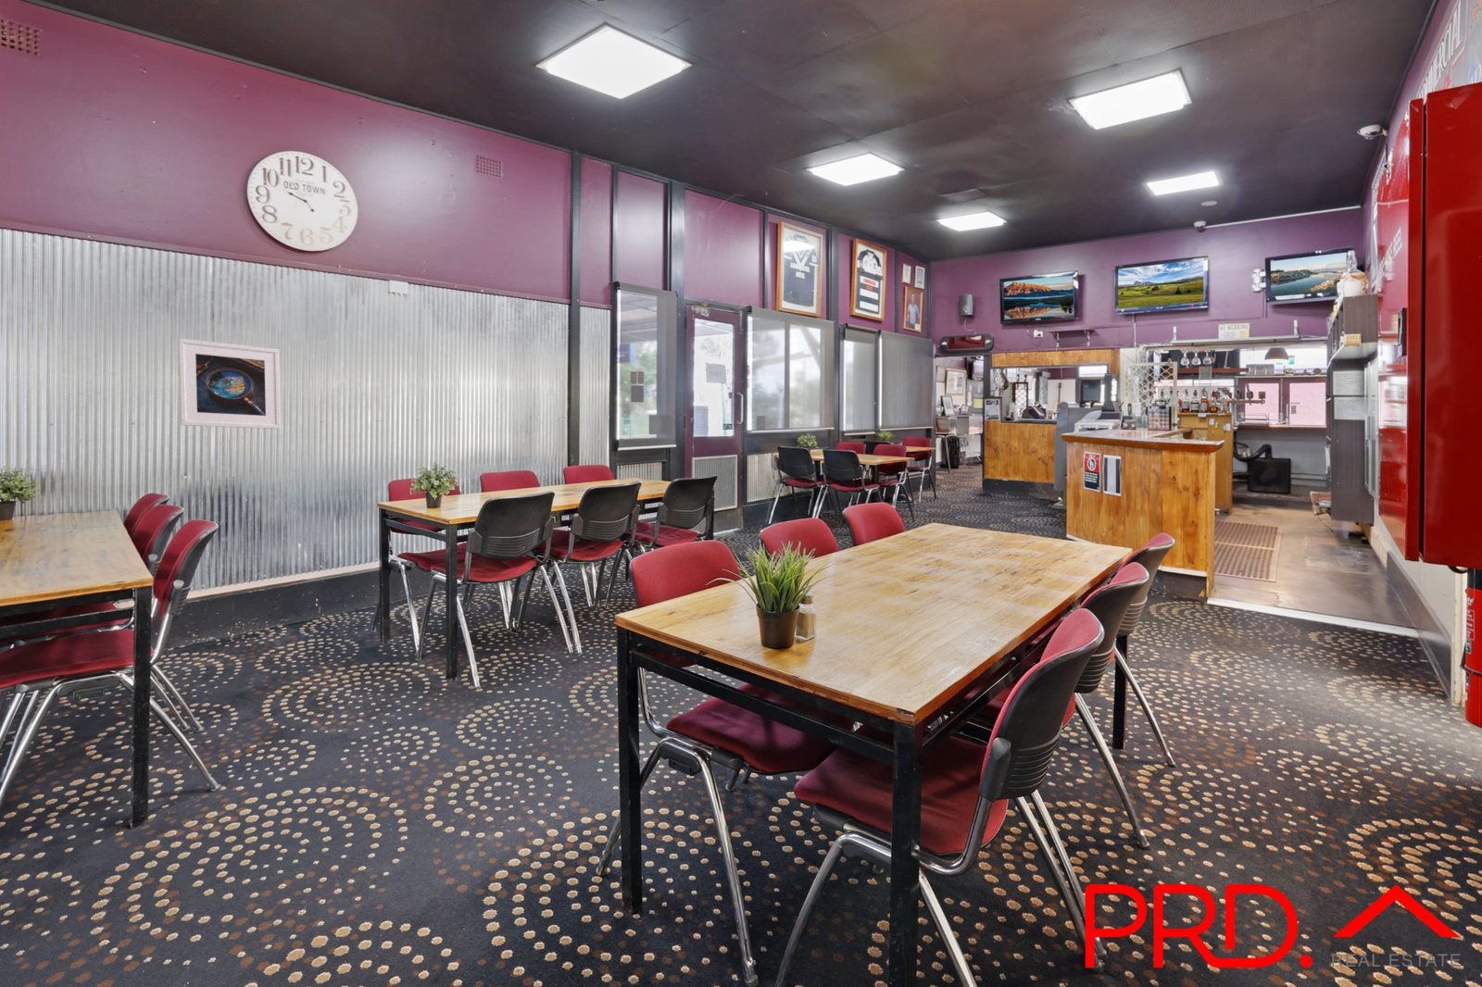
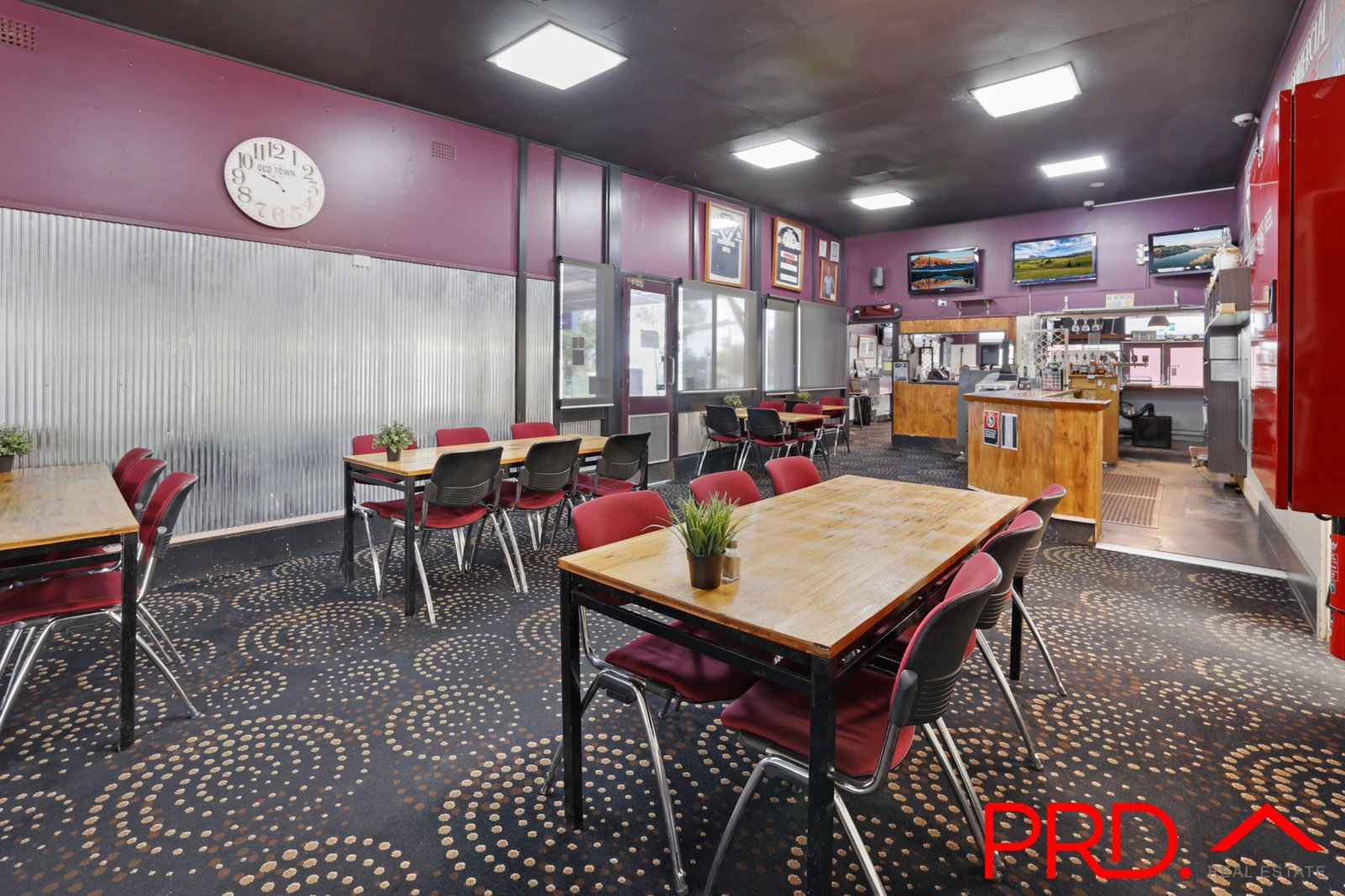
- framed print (231, 386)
